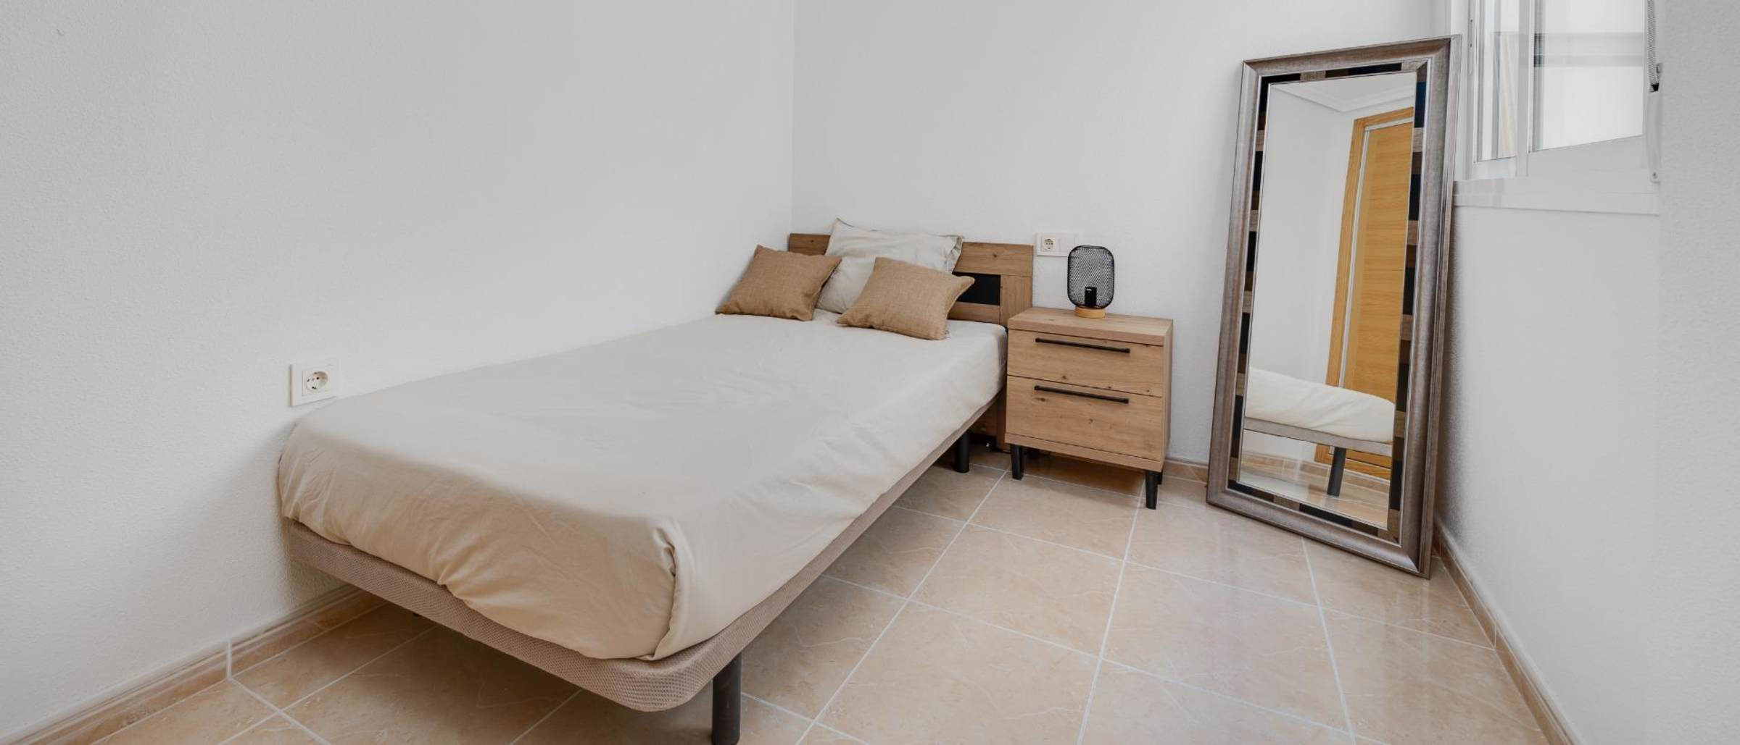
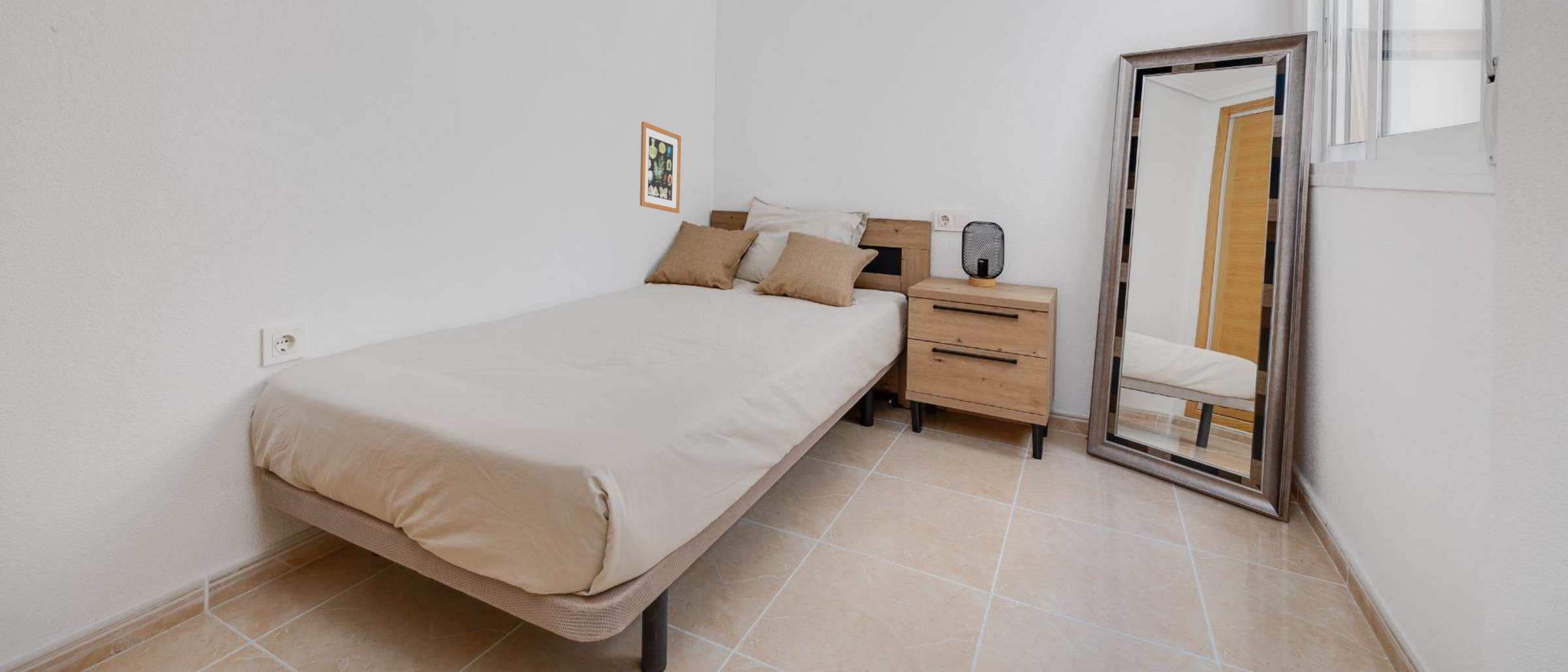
+ wall art (661, 169)
